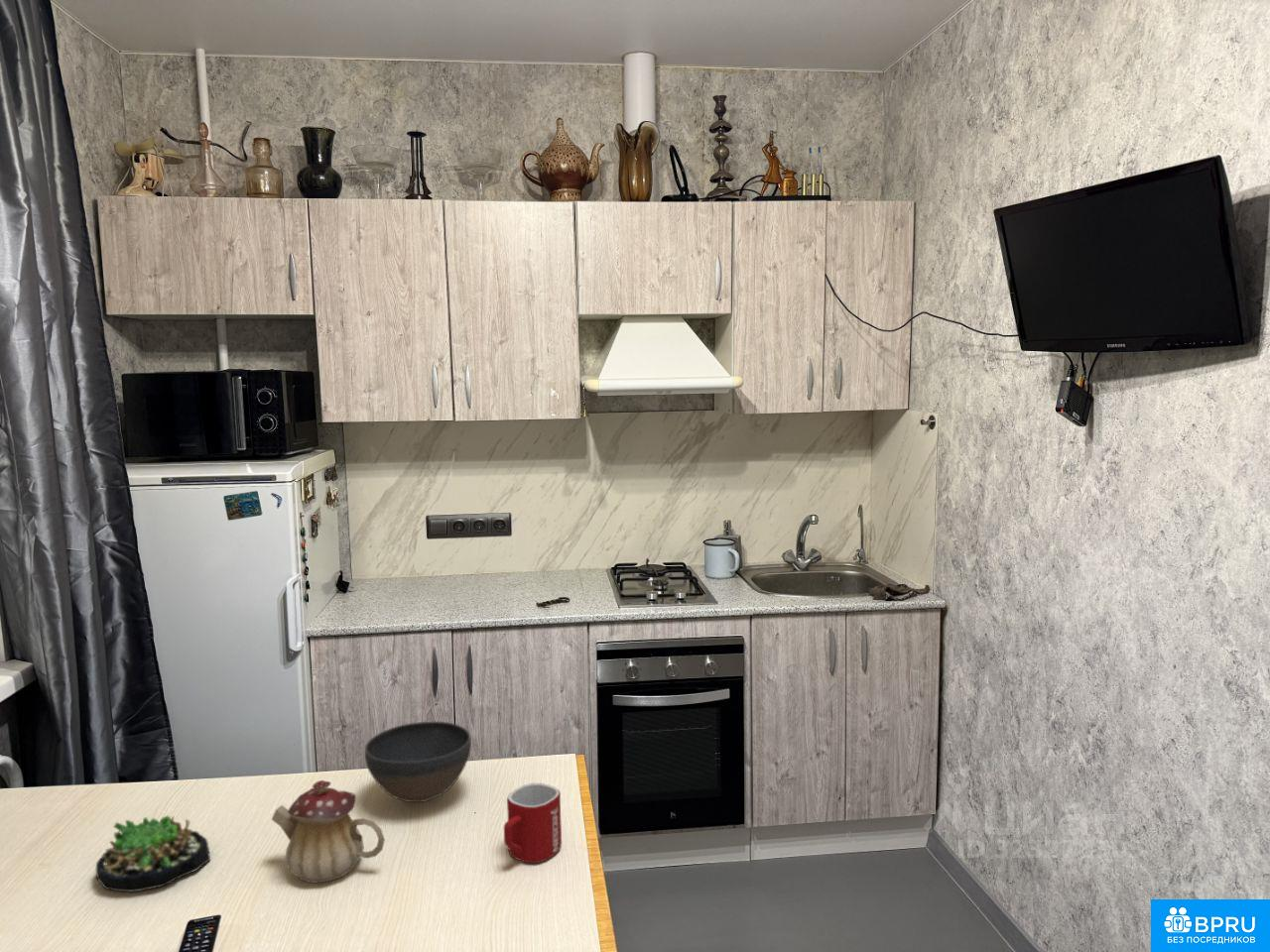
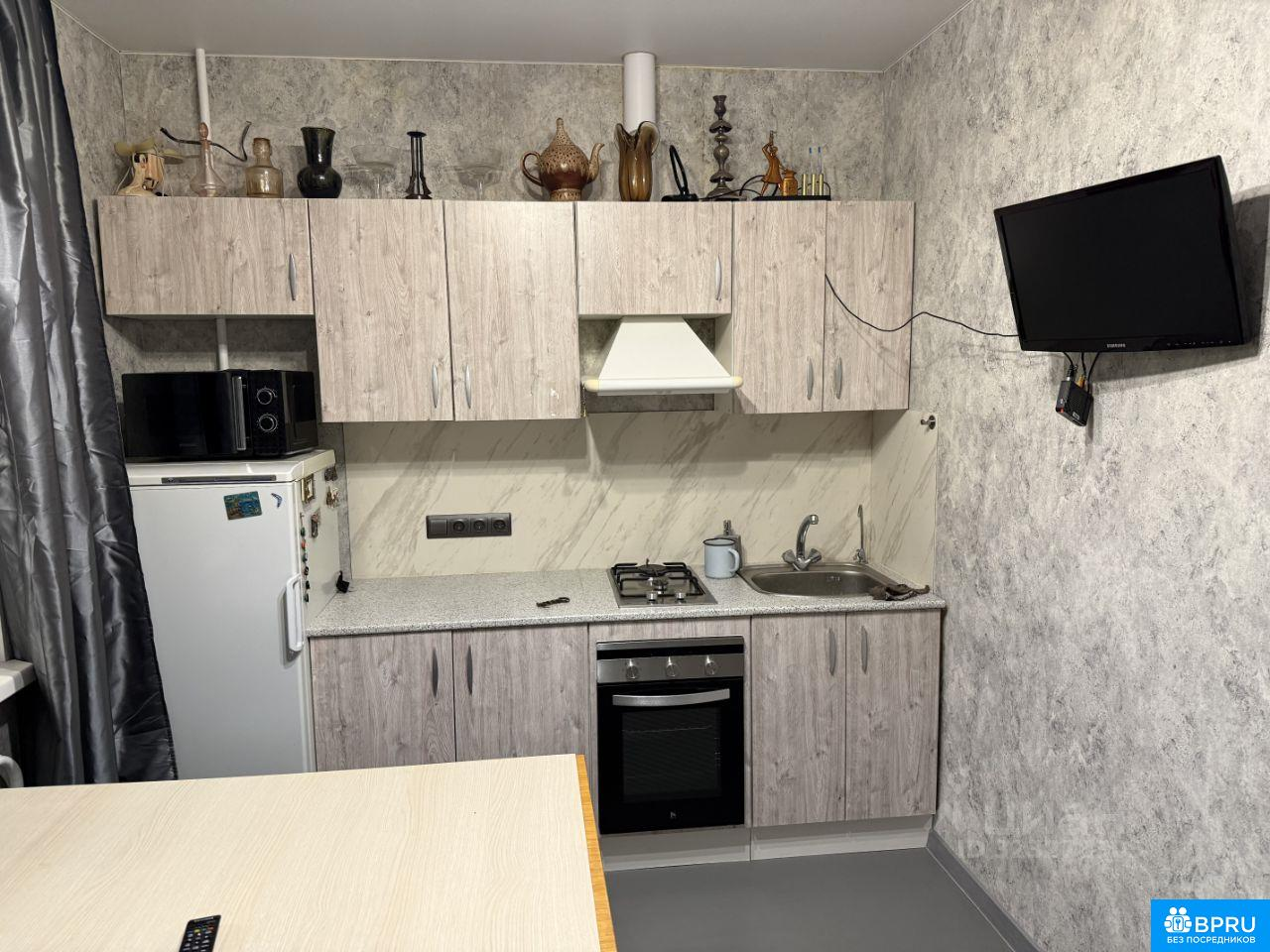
- succulent plant (149, 845)
- teapot (328, 824)
- mug (528, 826)
- bowl (420, 769)
